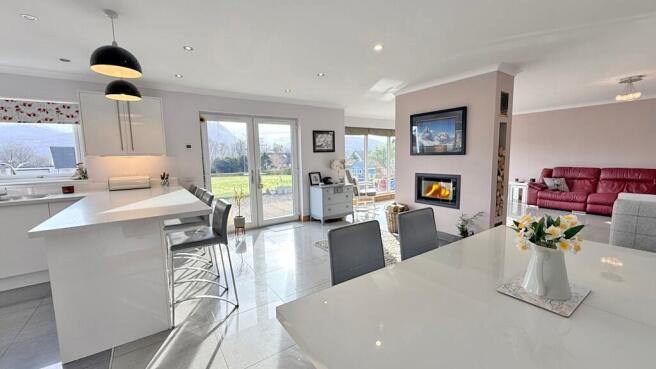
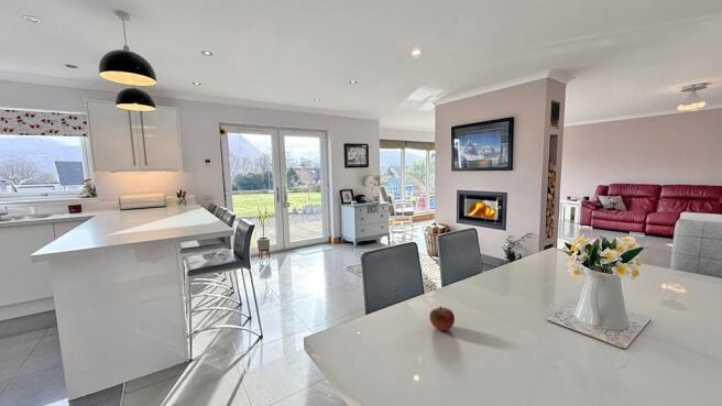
+ fruit (441, 317)
